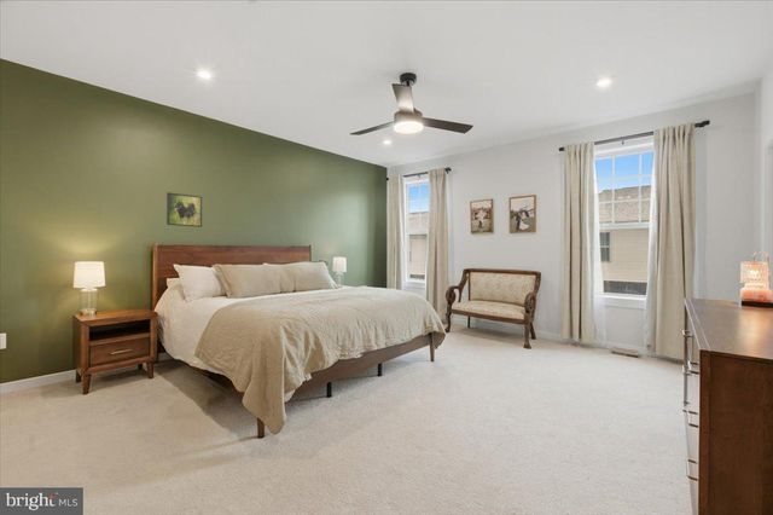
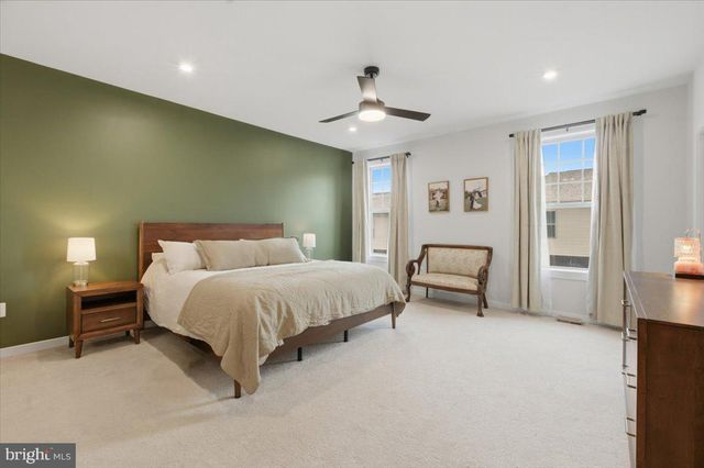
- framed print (185, 209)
